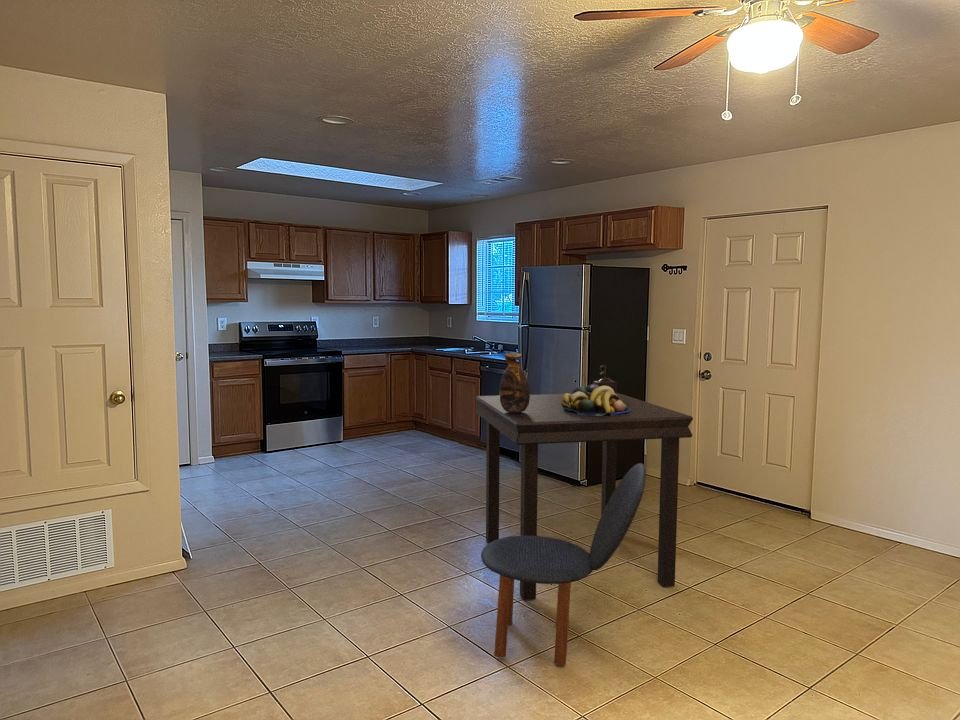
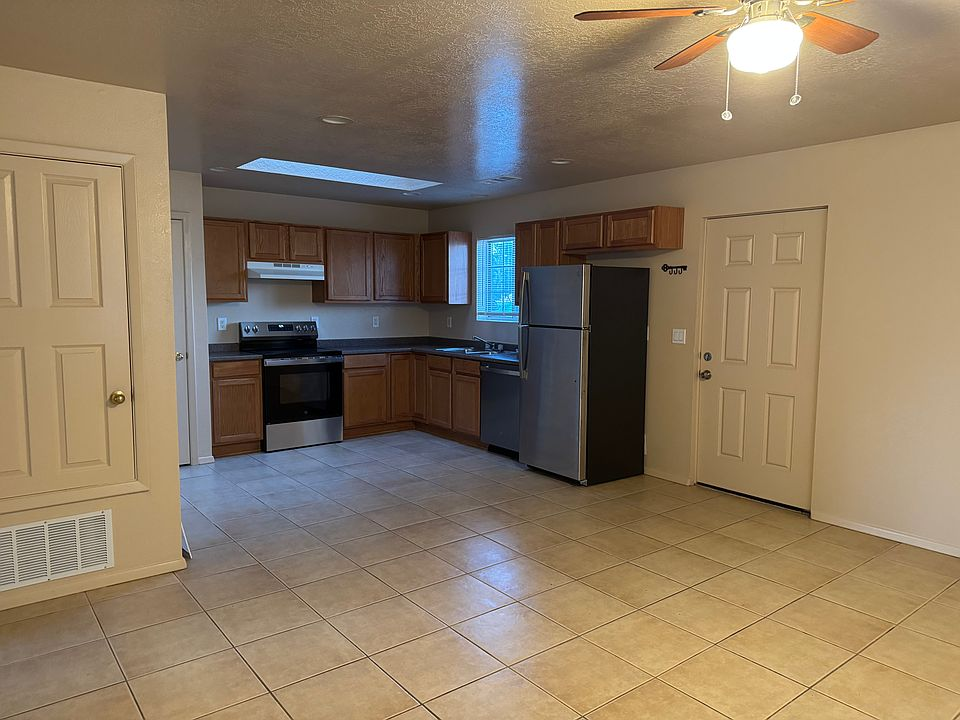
- fruit bowl (597, 397)
- chair (560, 554)
- dining table (602, 484)
- vase (516, 382)
- pepper mill (603, 381)
